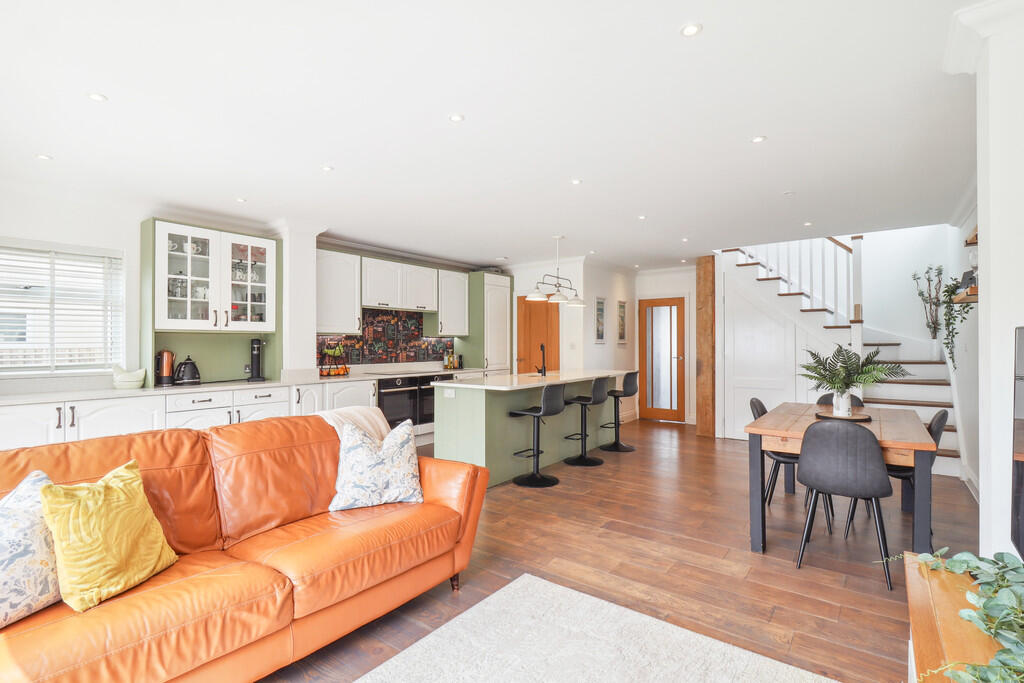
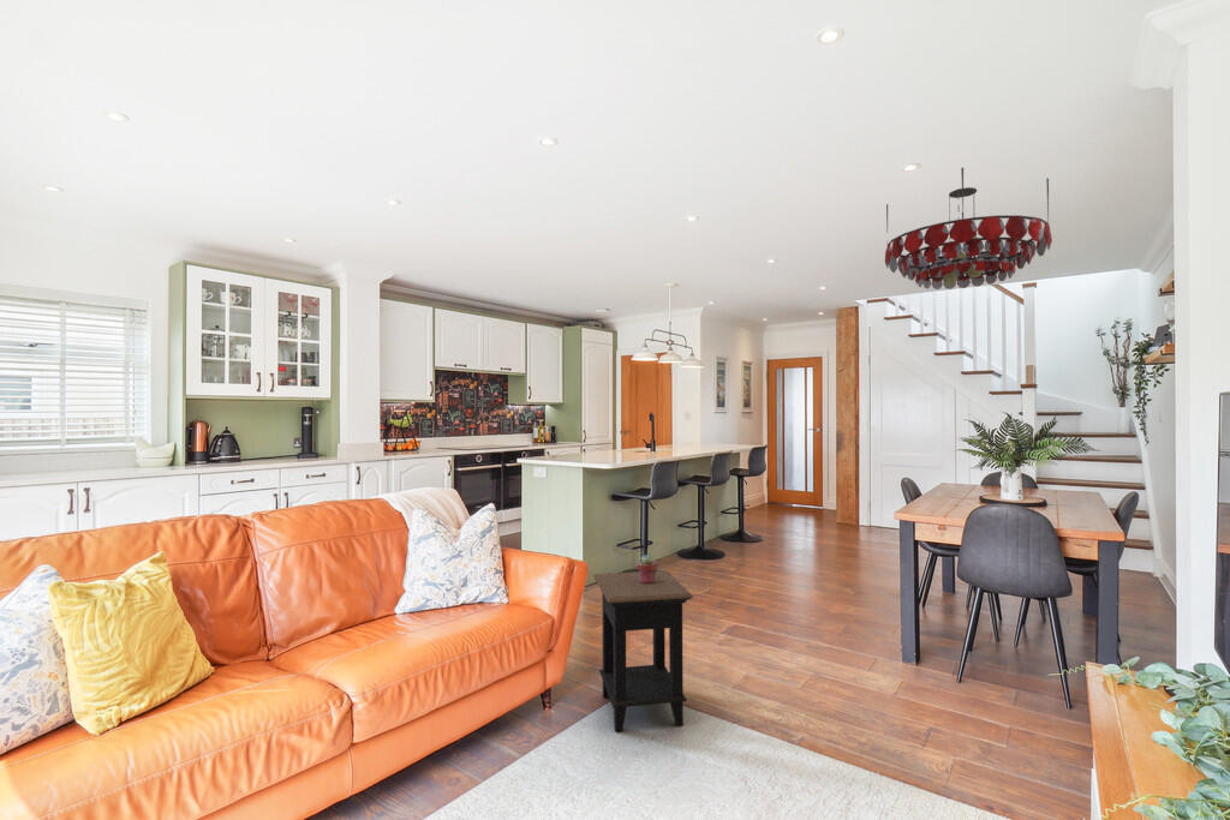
+ side table (653, 646)
+ chandelier (962, 238)
+ potted succulent (646, 567)
